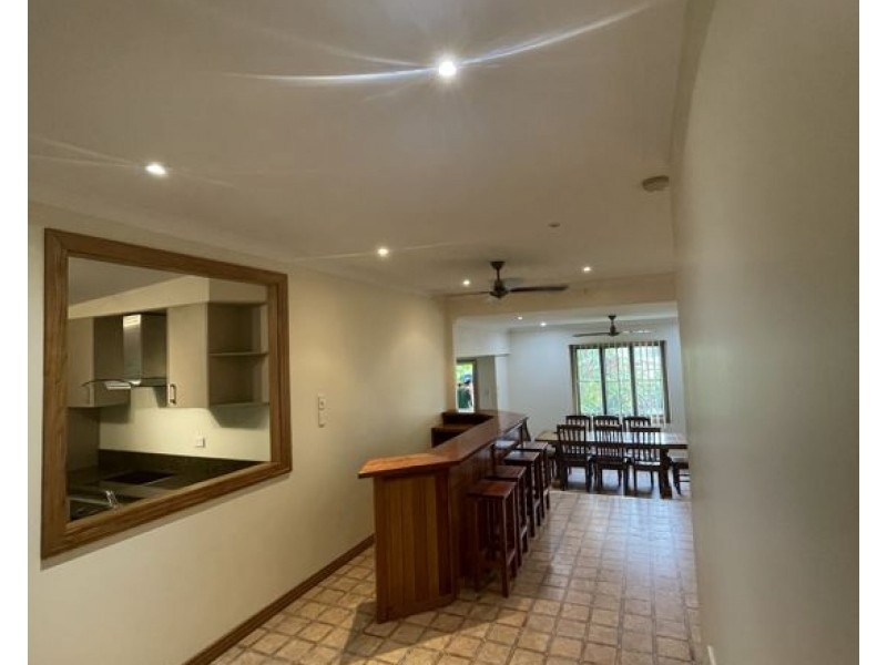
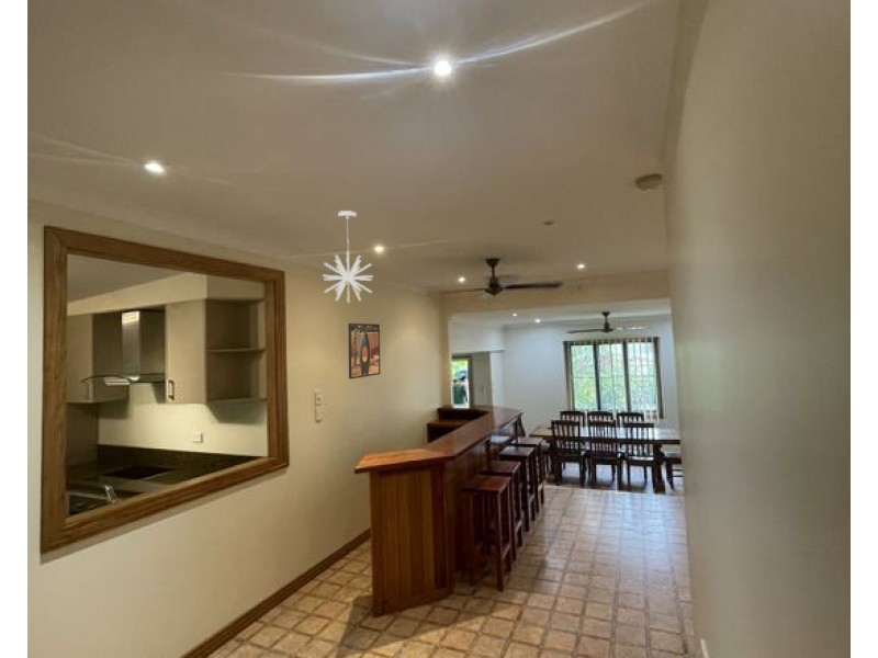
+ pendant light (348, 257)
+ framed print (364, 350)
